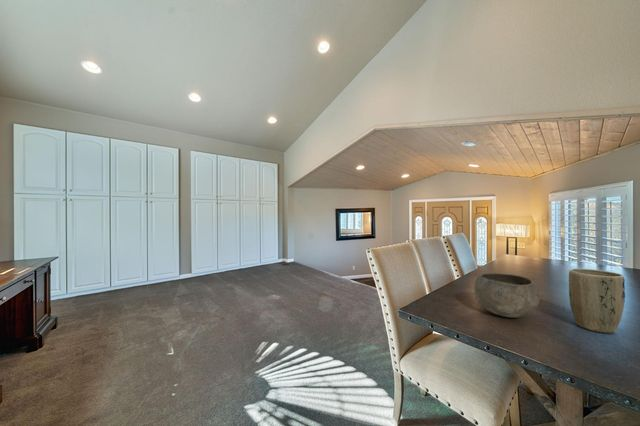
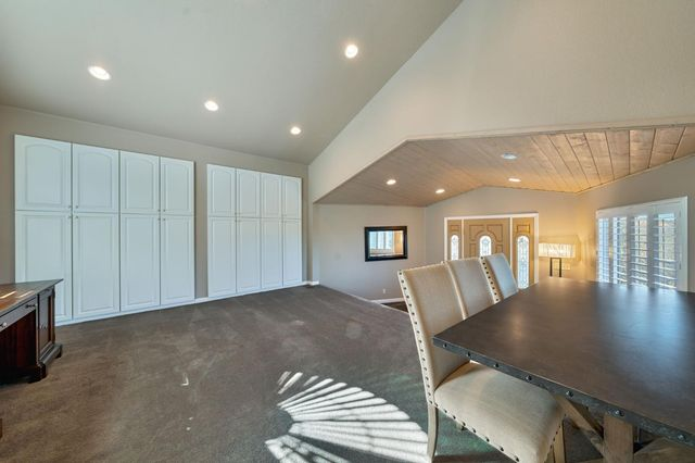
- bowl (505, 295)
- plant pot (595, 299)
